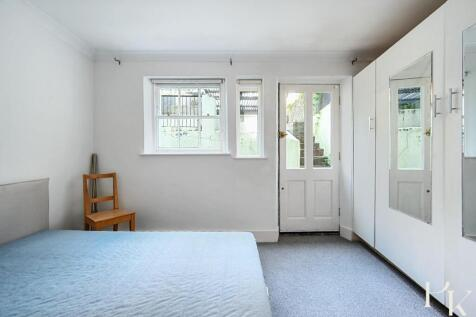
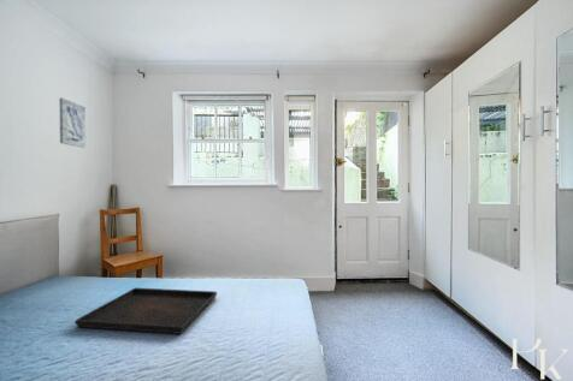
+ serving tray (154, 306)
+ wall art (72, 124)
